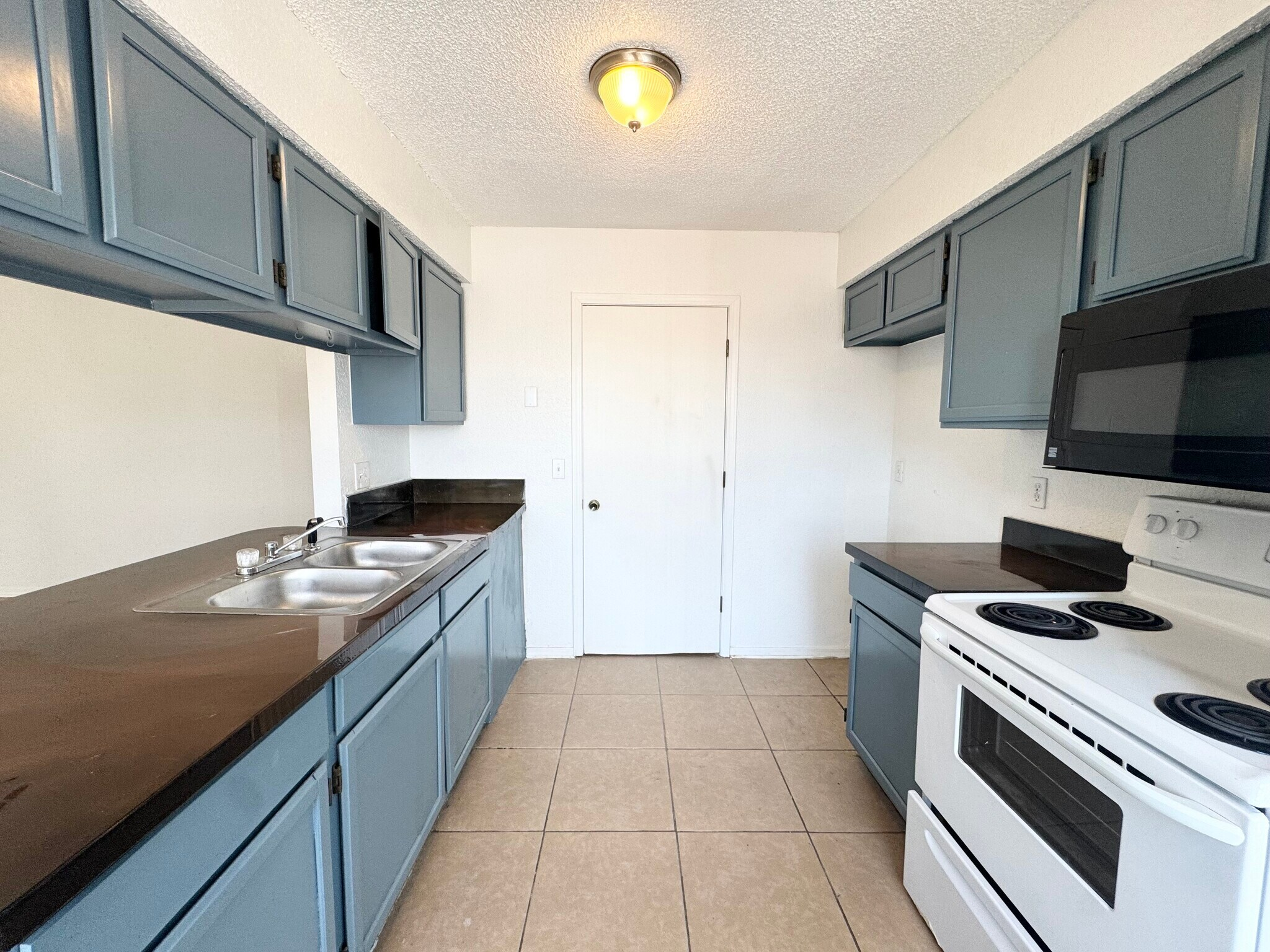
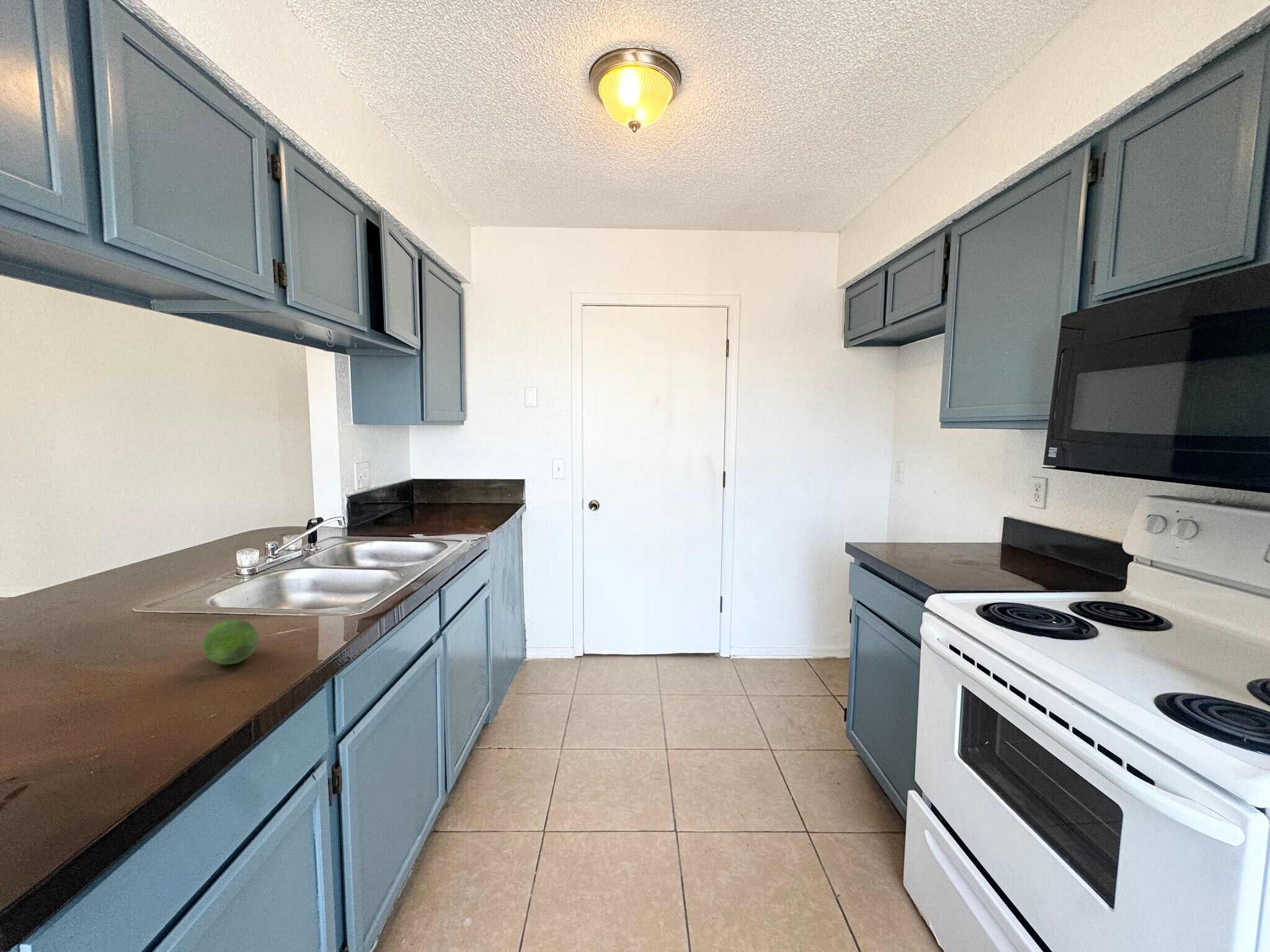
+ fruit (231, 640)
